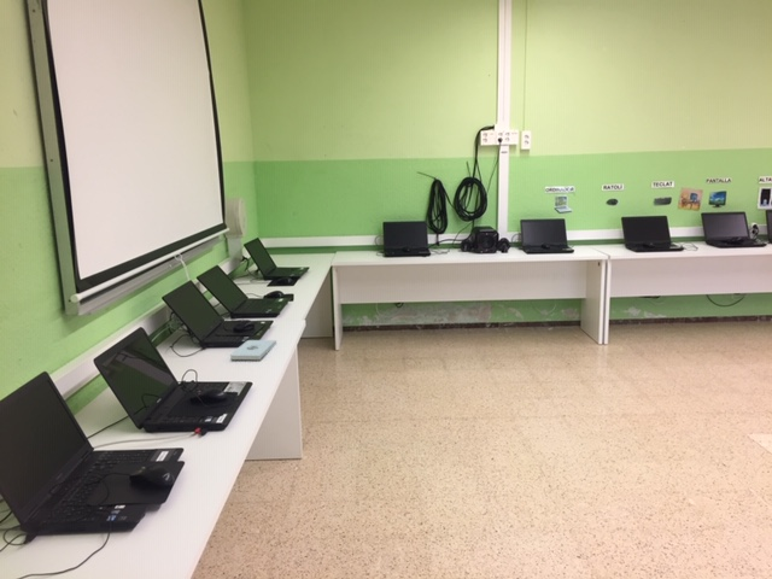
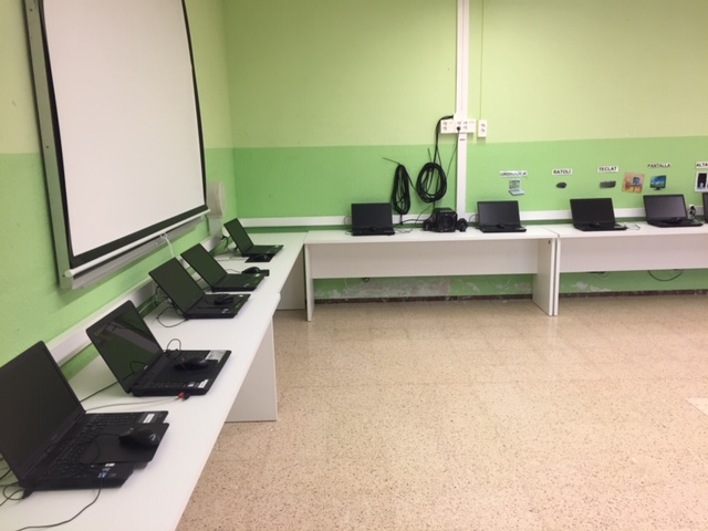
- notepad (253, 349)
